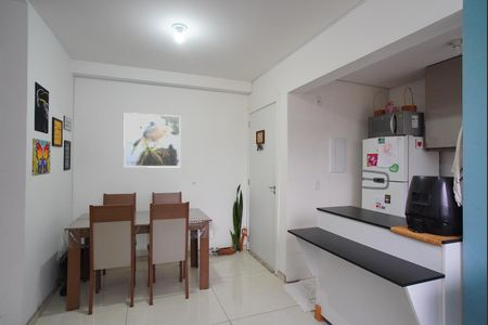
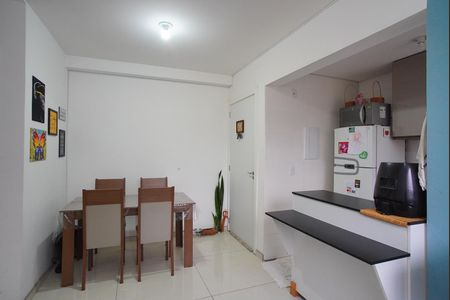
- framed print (153, 141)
